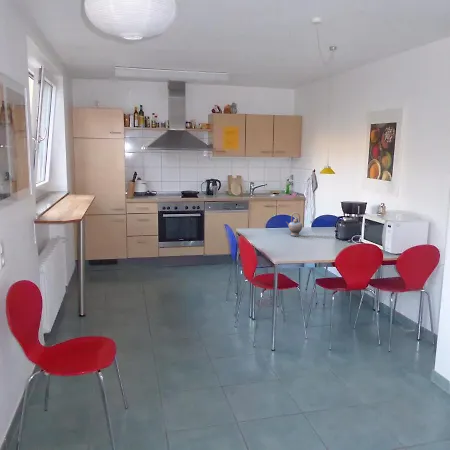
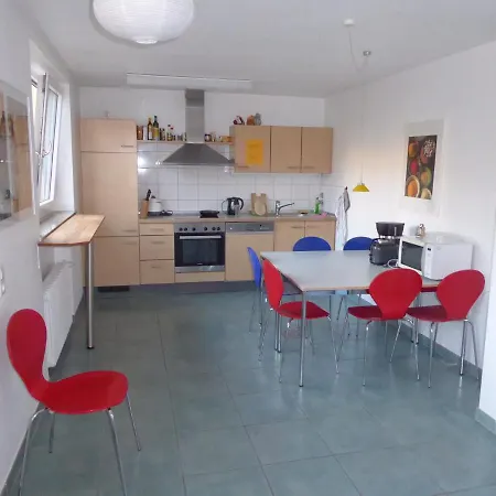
- teapot (294, 223)
